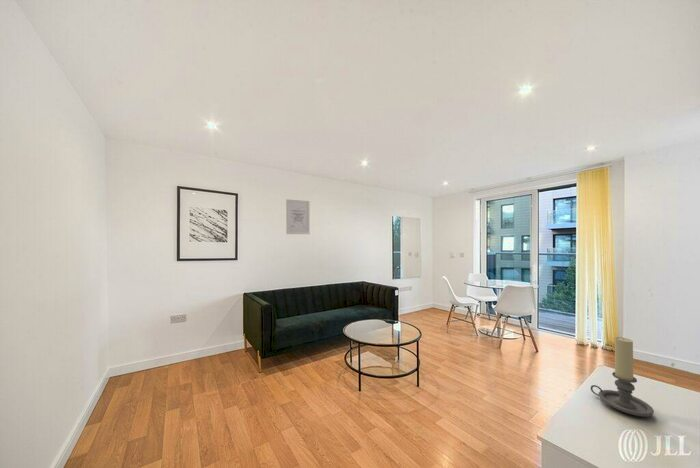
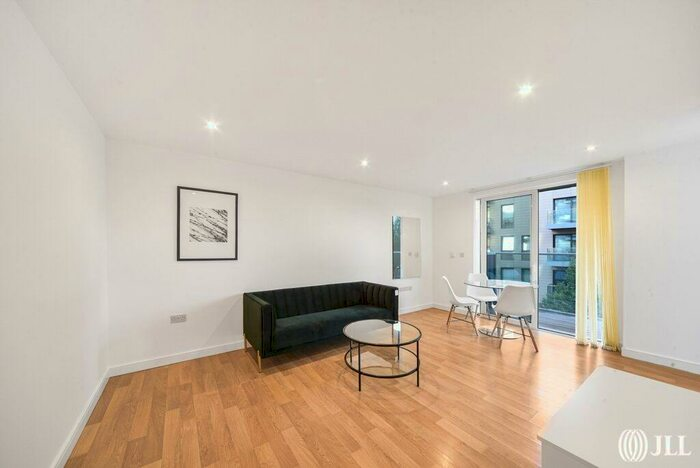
- wall art (298, 217)
- candle holder (618, 370)
